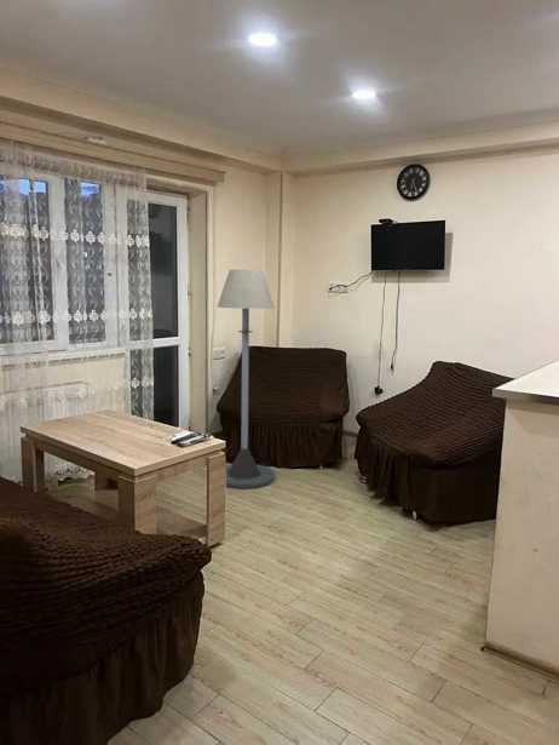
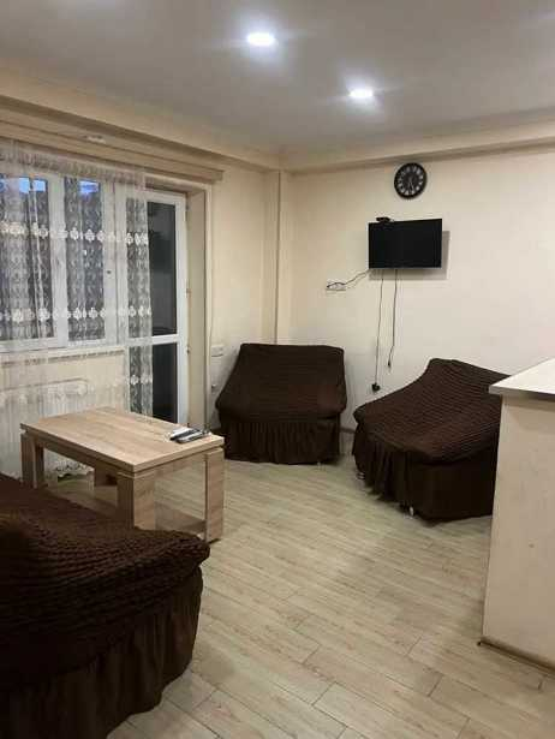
- floor lamp (244, 376)
